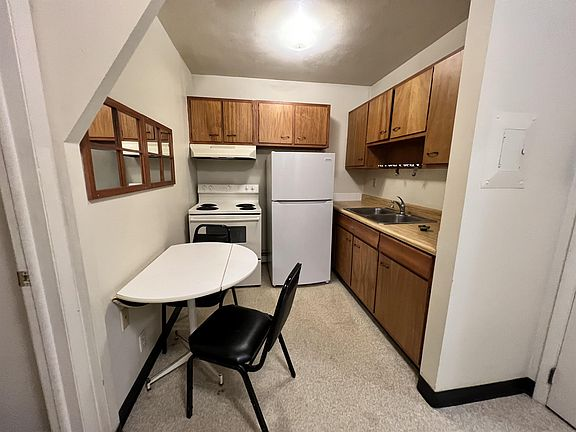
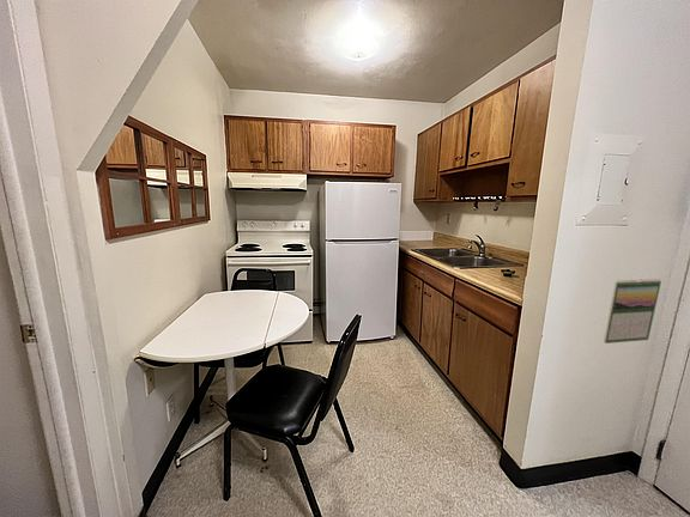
+ calendar (632, 310)
